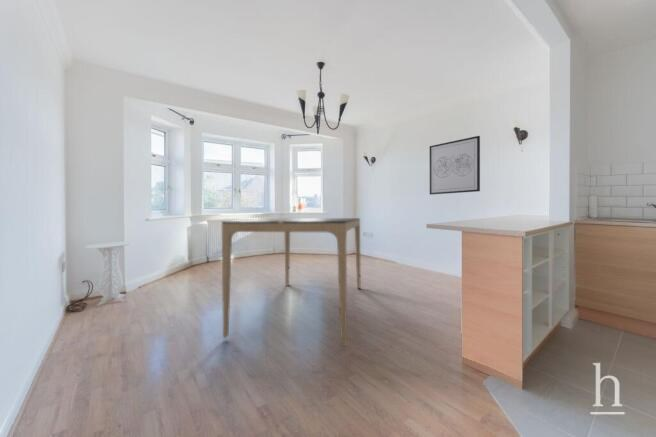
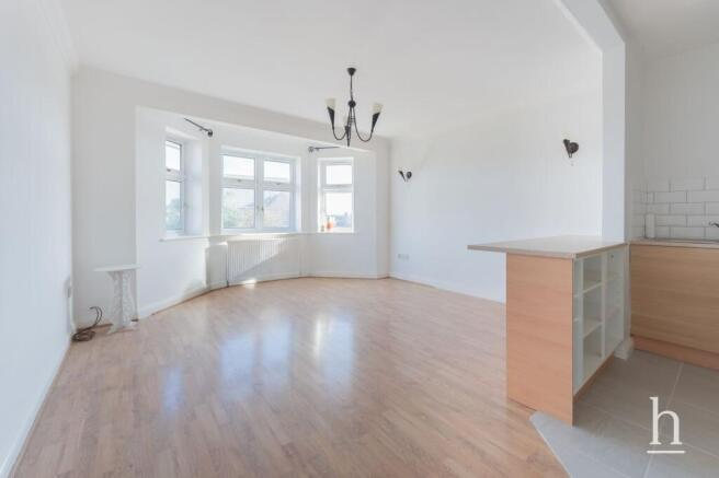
- dining table (289, 263)
- wall art (453, 167)
